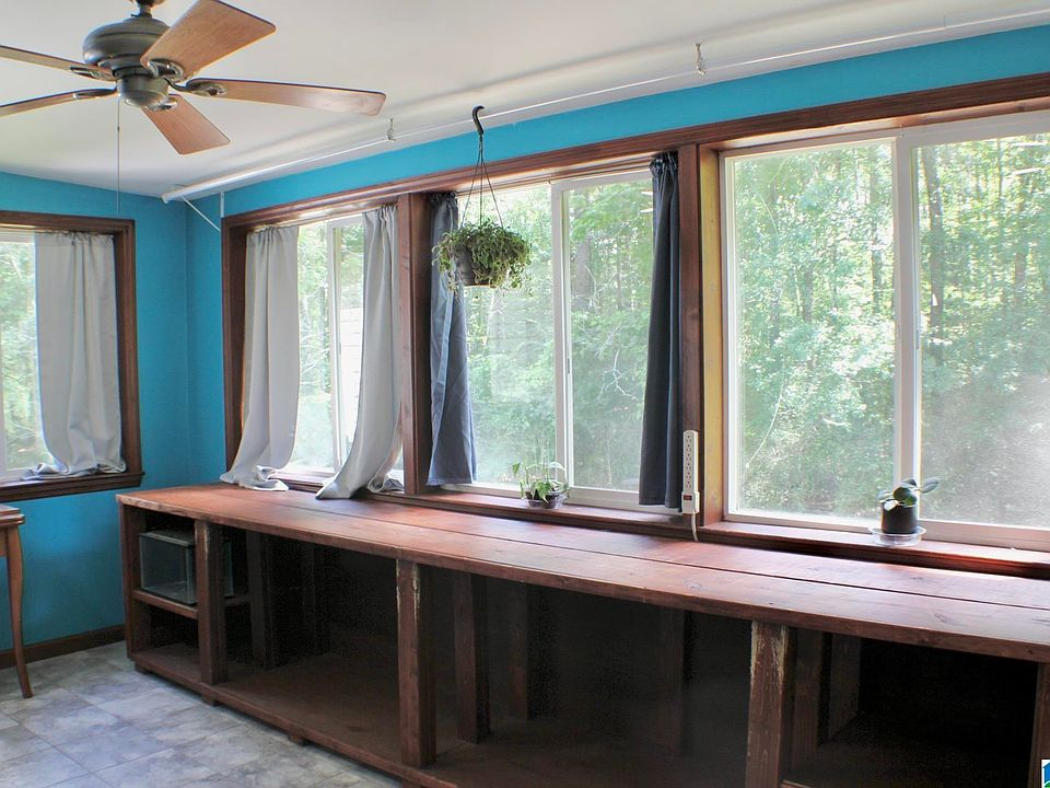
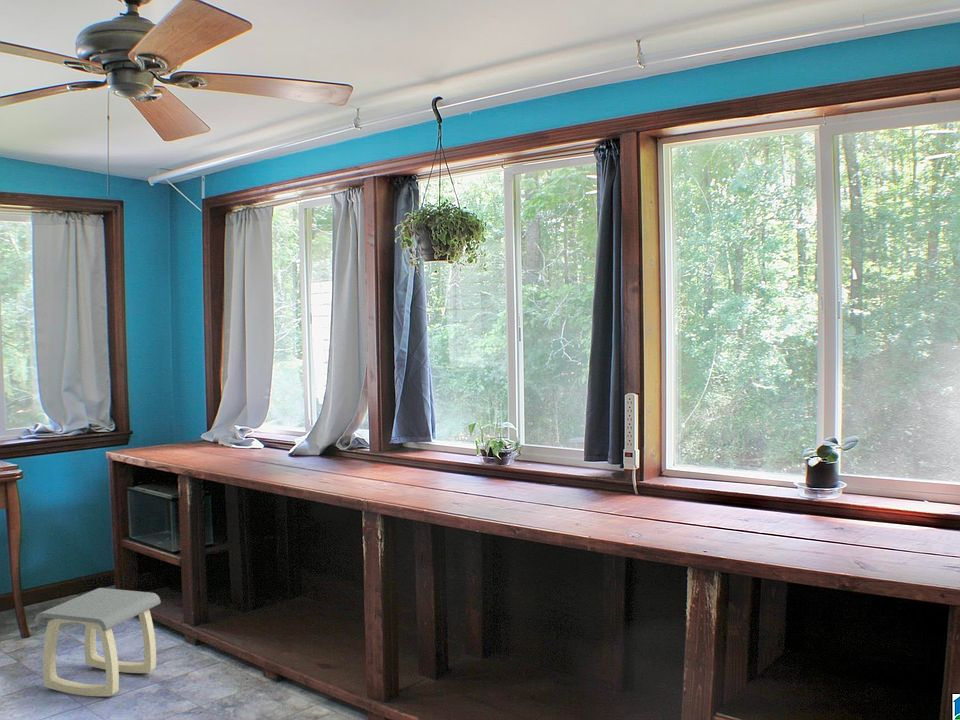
+ stool (101, 641)
